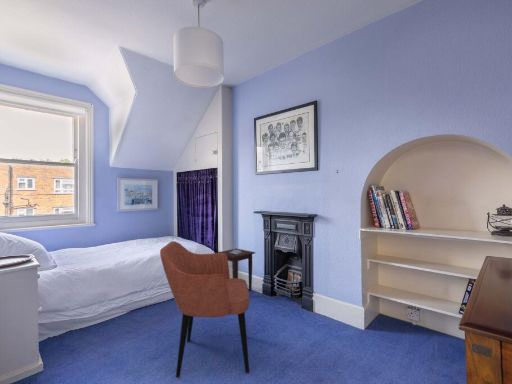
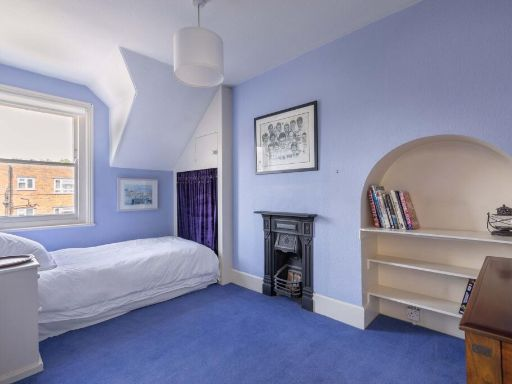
- armchair (208, 299)
- side table (235, 270)
